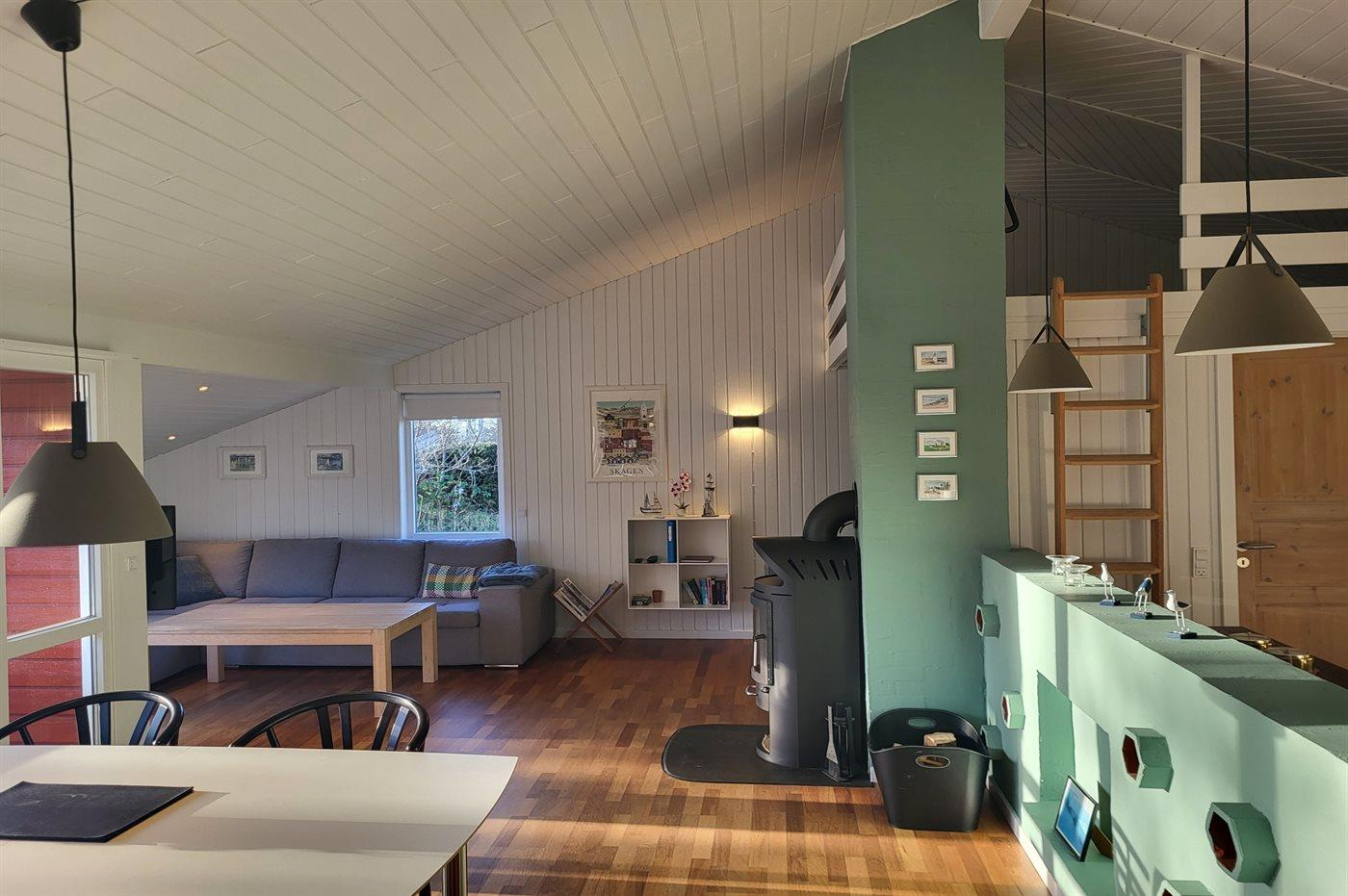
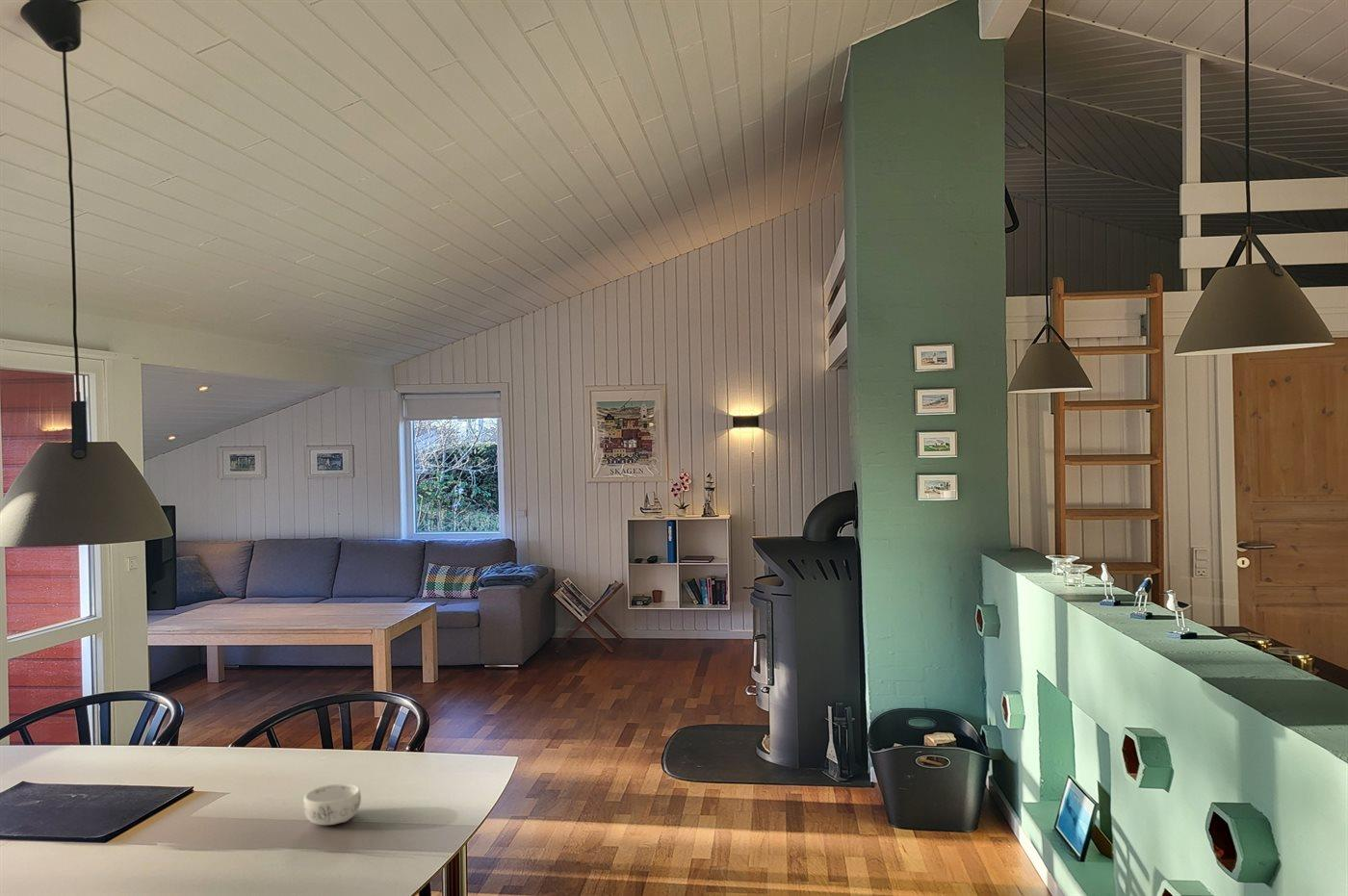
+ decorative bowl (330, 805)
